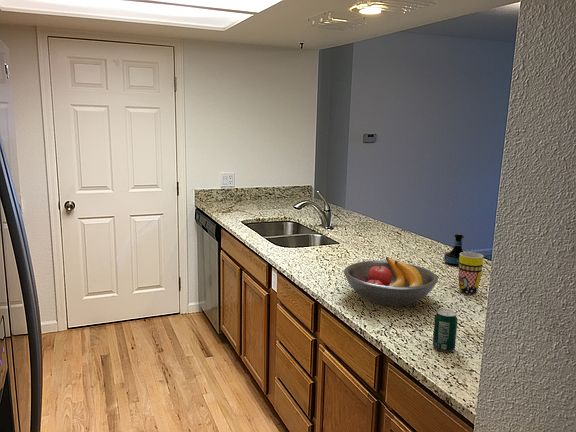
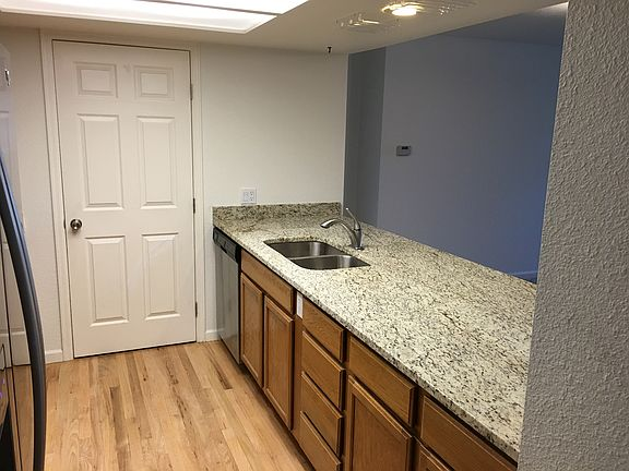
- tequila bottle (457, 249)
- beverage can (445, 330)
- fruit bowl (389, 282)
- mug (467, 271)
